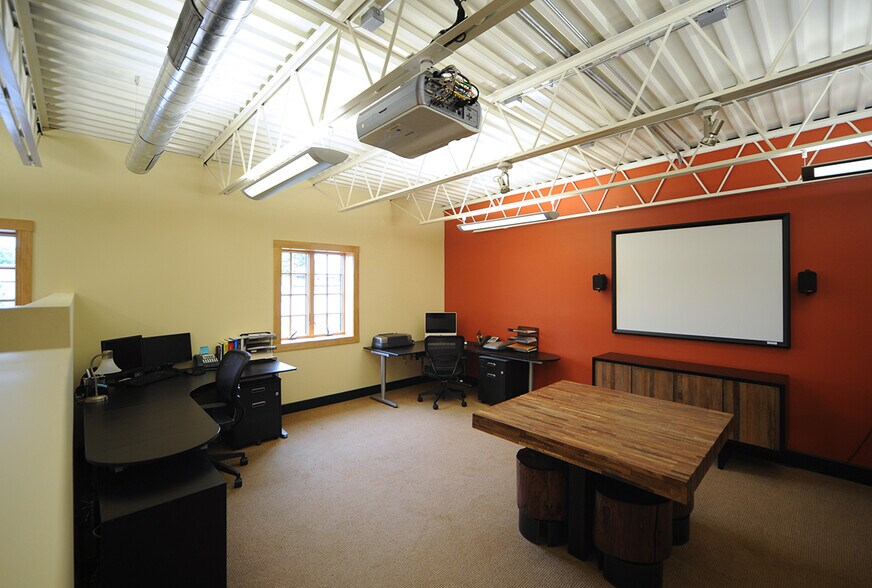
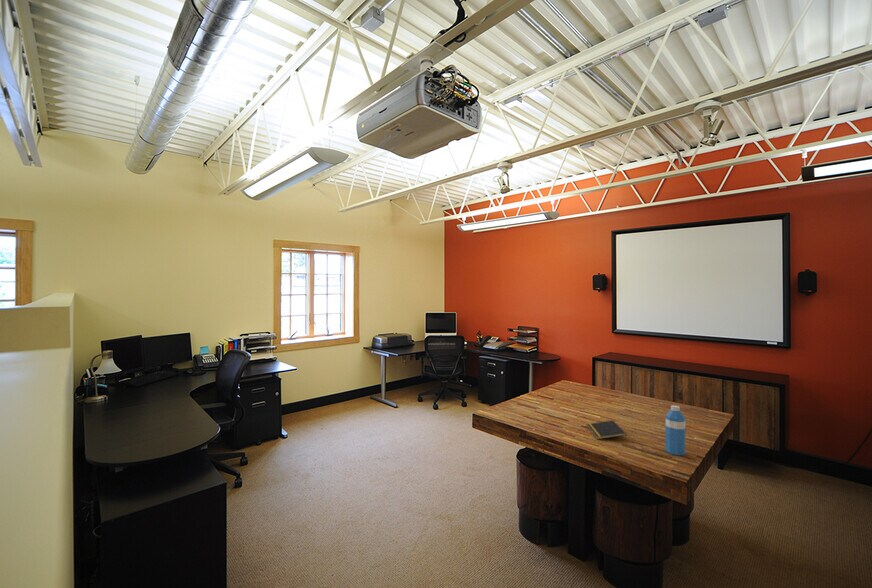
+ water bottle (675, 429)
+ notepad (605, 429)
